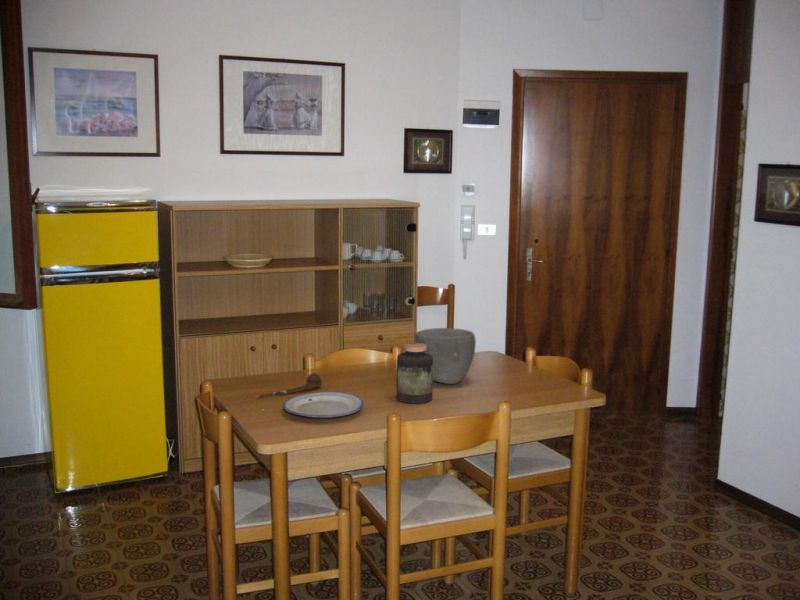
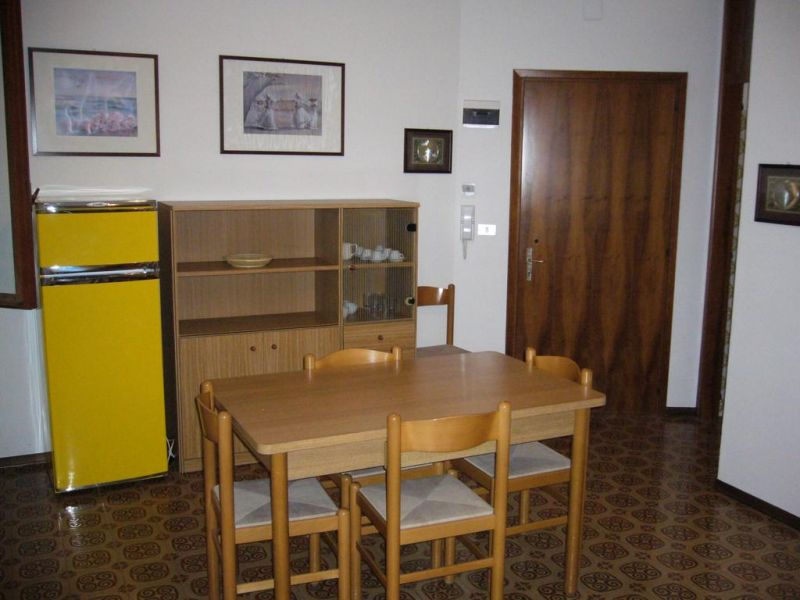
- spoon (288, 389)
- jar (414, 372)
- plate (323, 405)
- bowl (444, 356)
